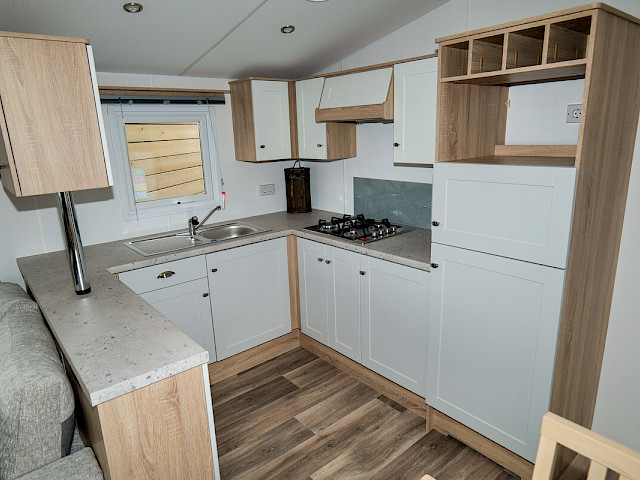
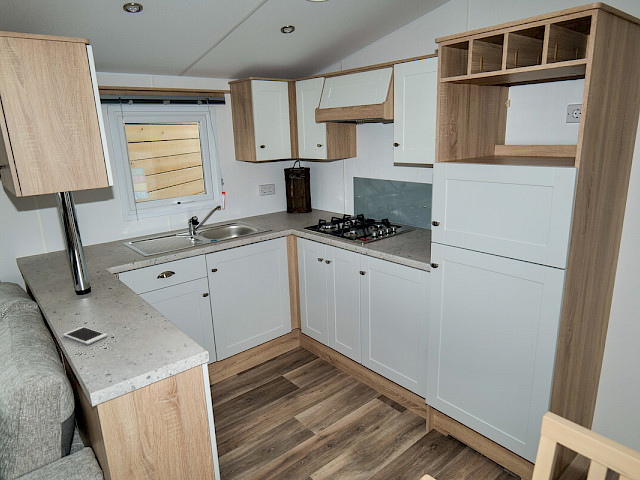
+ cell phone (85, 335)
